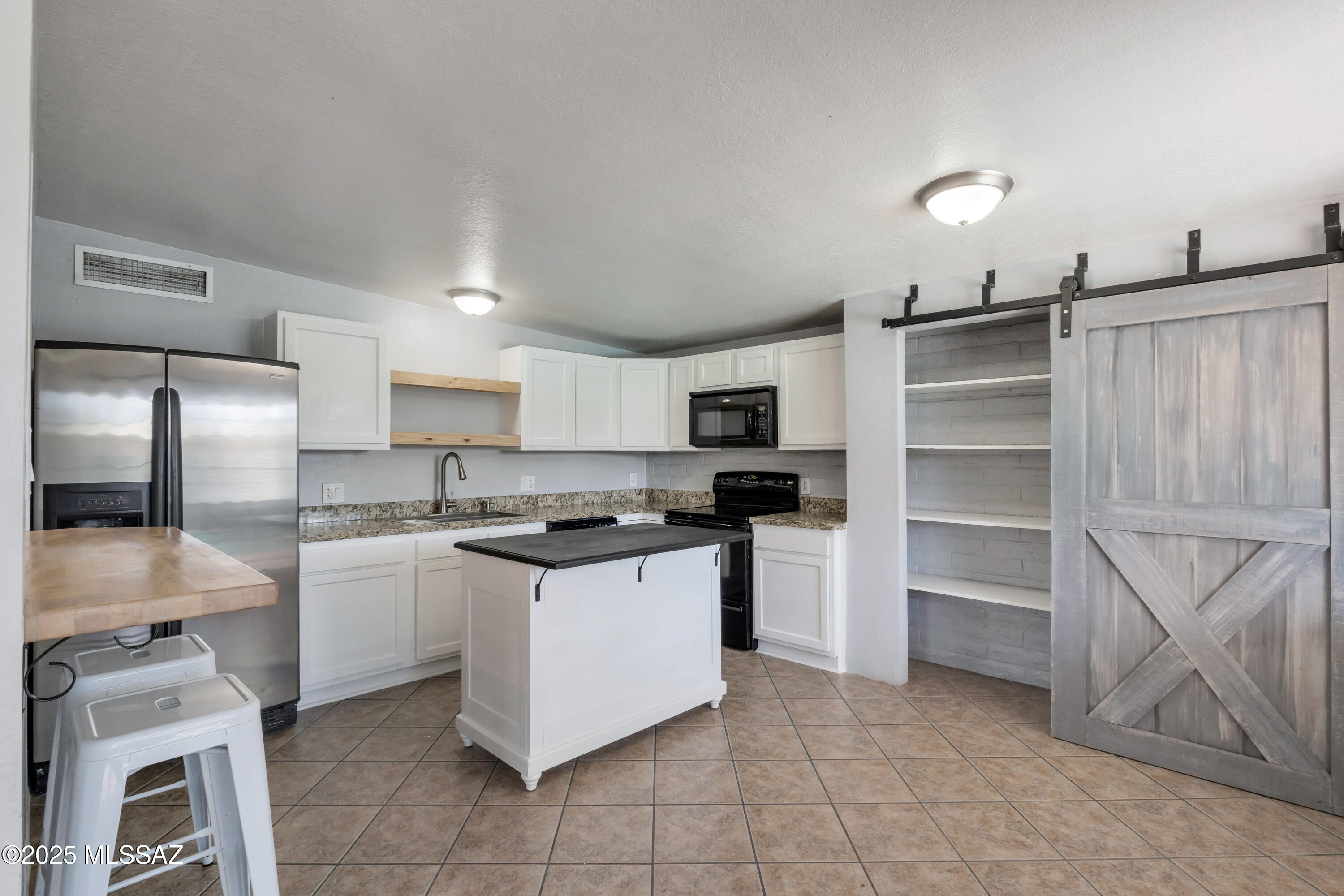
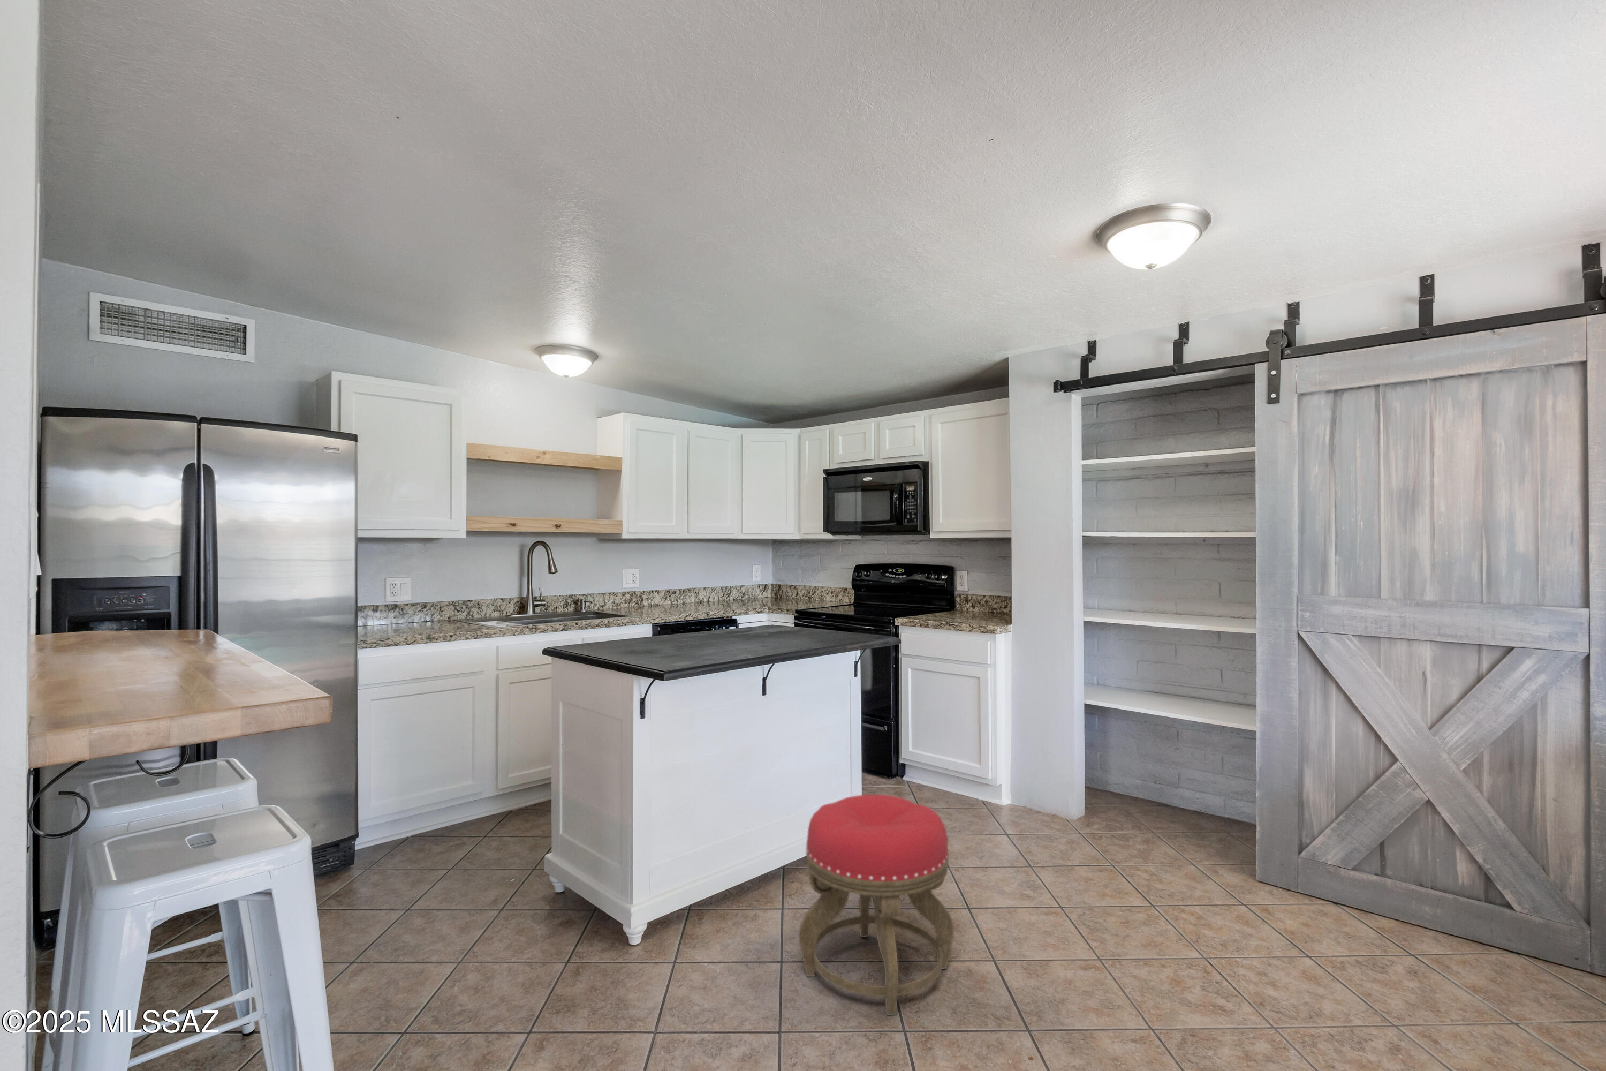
+ stool (876, 891)
